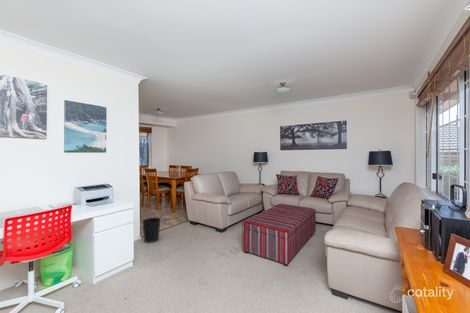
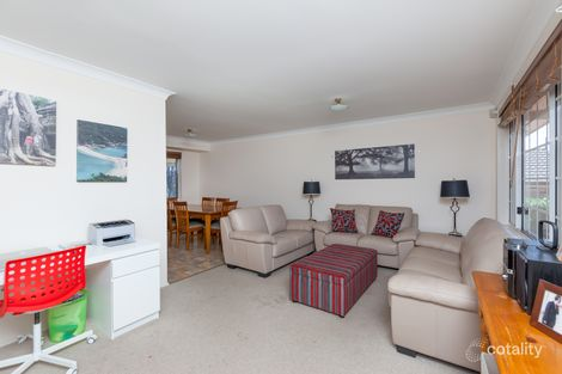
- wastebasket (151, 229)
